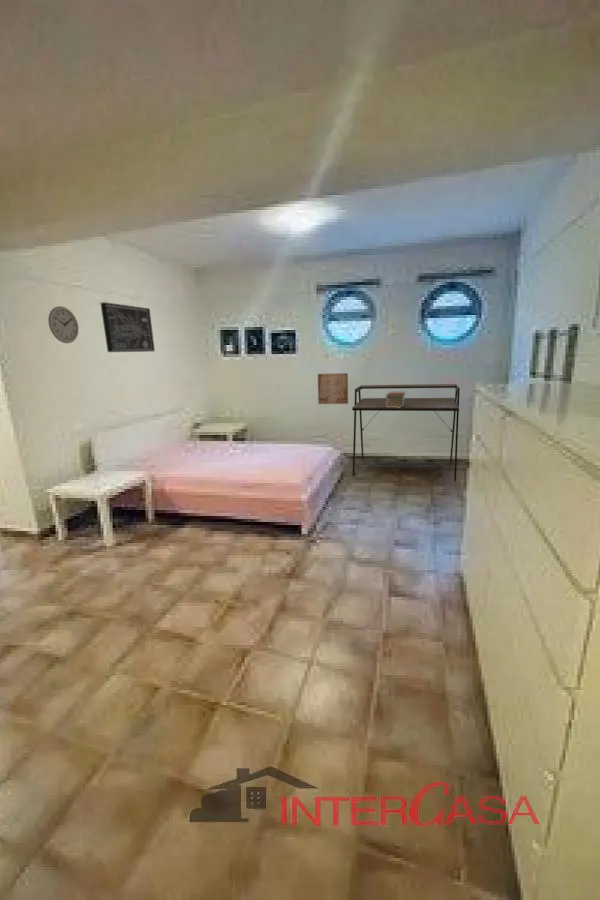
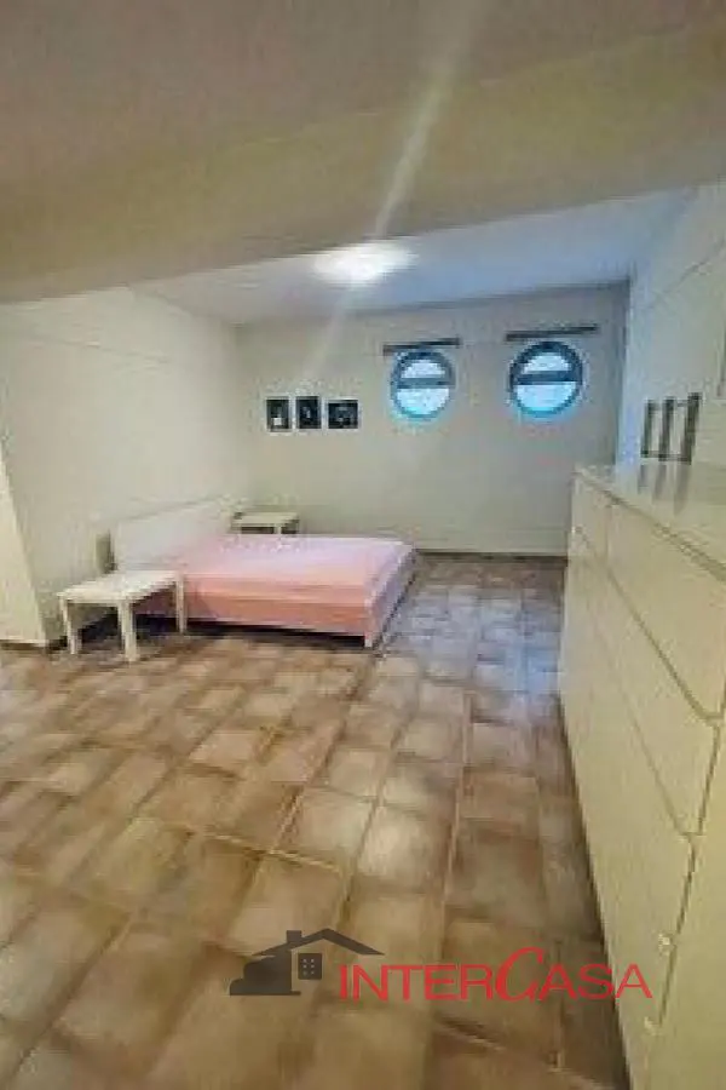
- wall art (332, 388)
- desk (404, 410)
- wall art (129, 329)
- book stack (395, 399)
- wall clock (64, 325)
